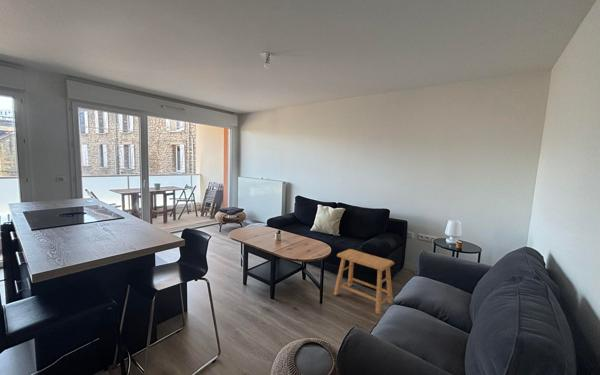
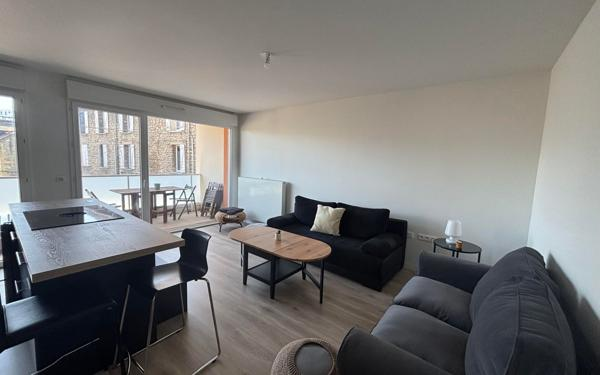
- stool (362, 281)
